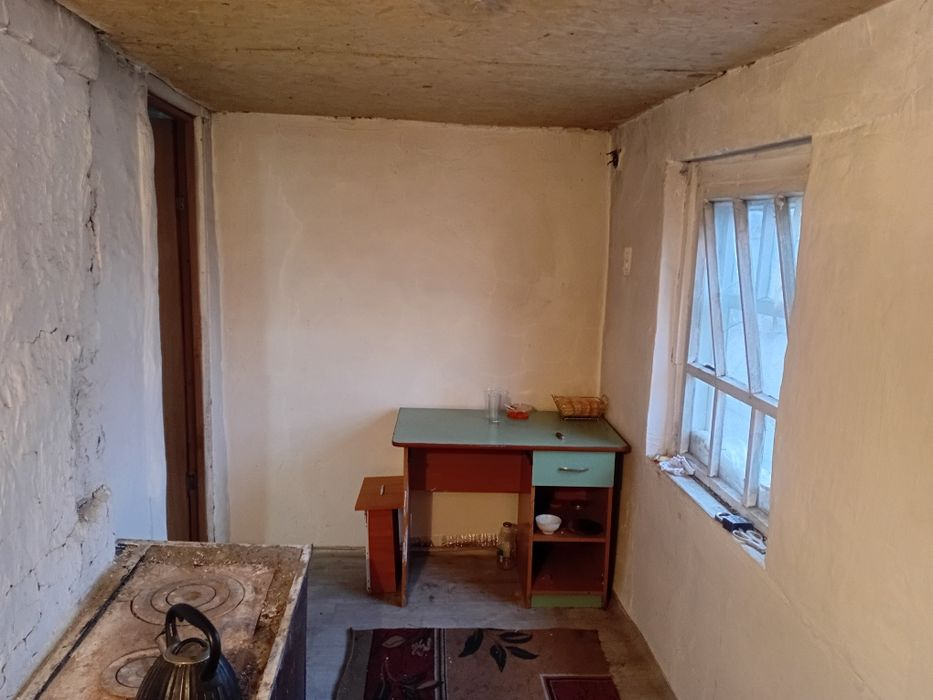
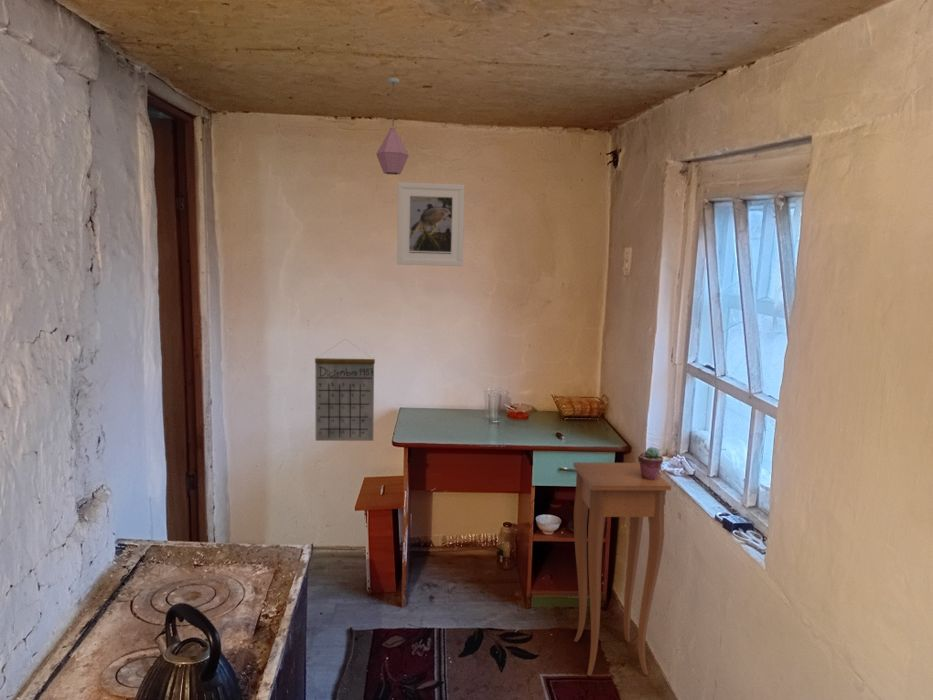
+ pendant light (392, 126)
+ side table (626, 568)
+ potted succulent (650, 461)
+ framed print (430, 224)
+ calendar (345, 390)
